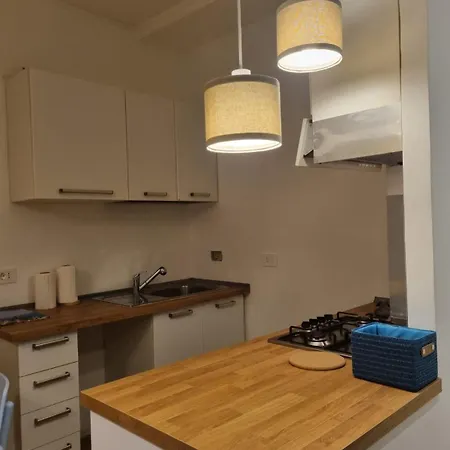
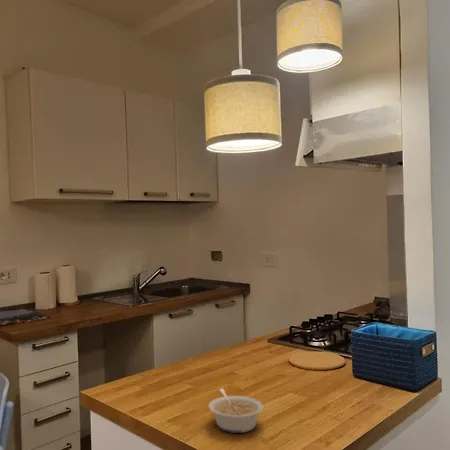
+ legume (234, 412)
